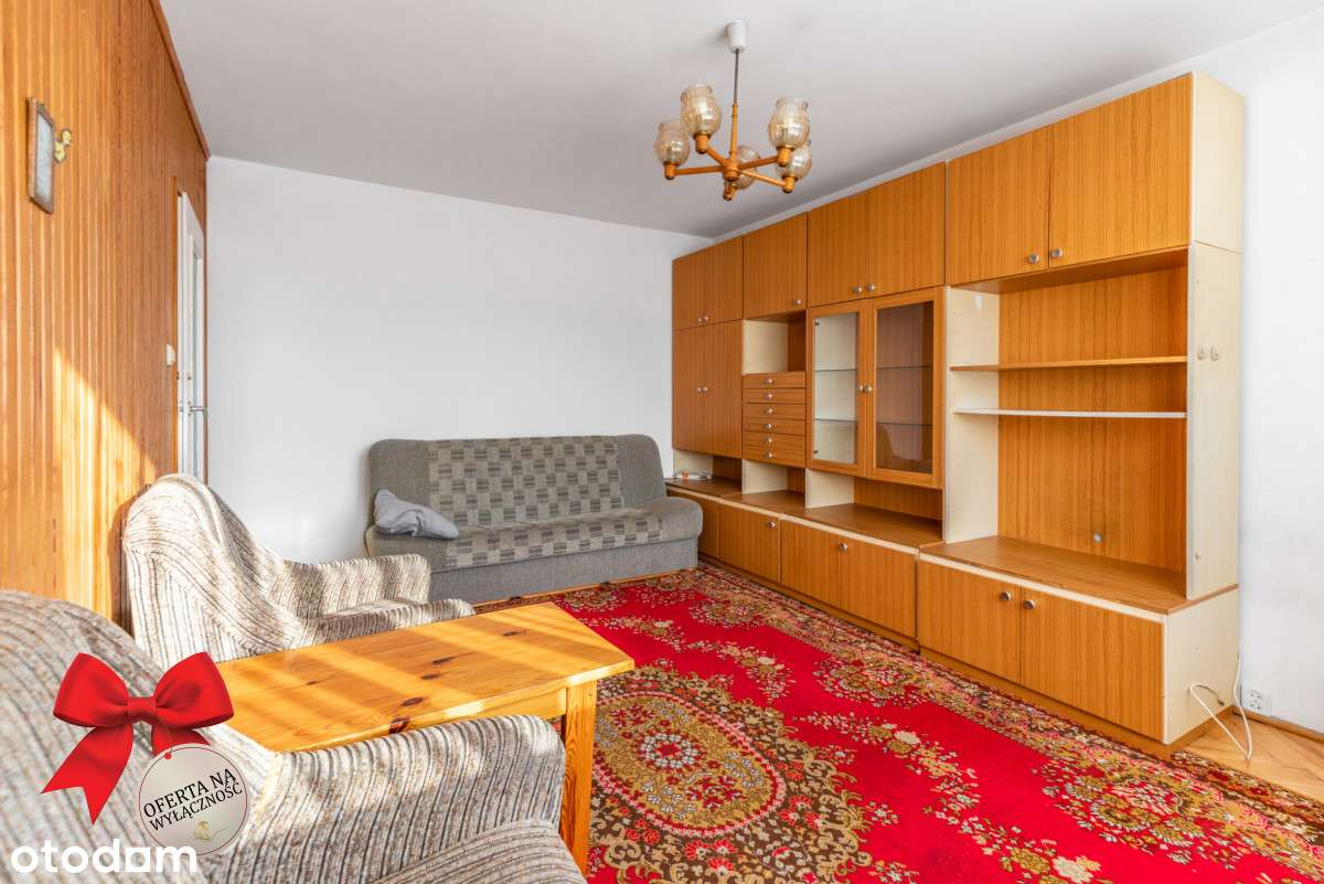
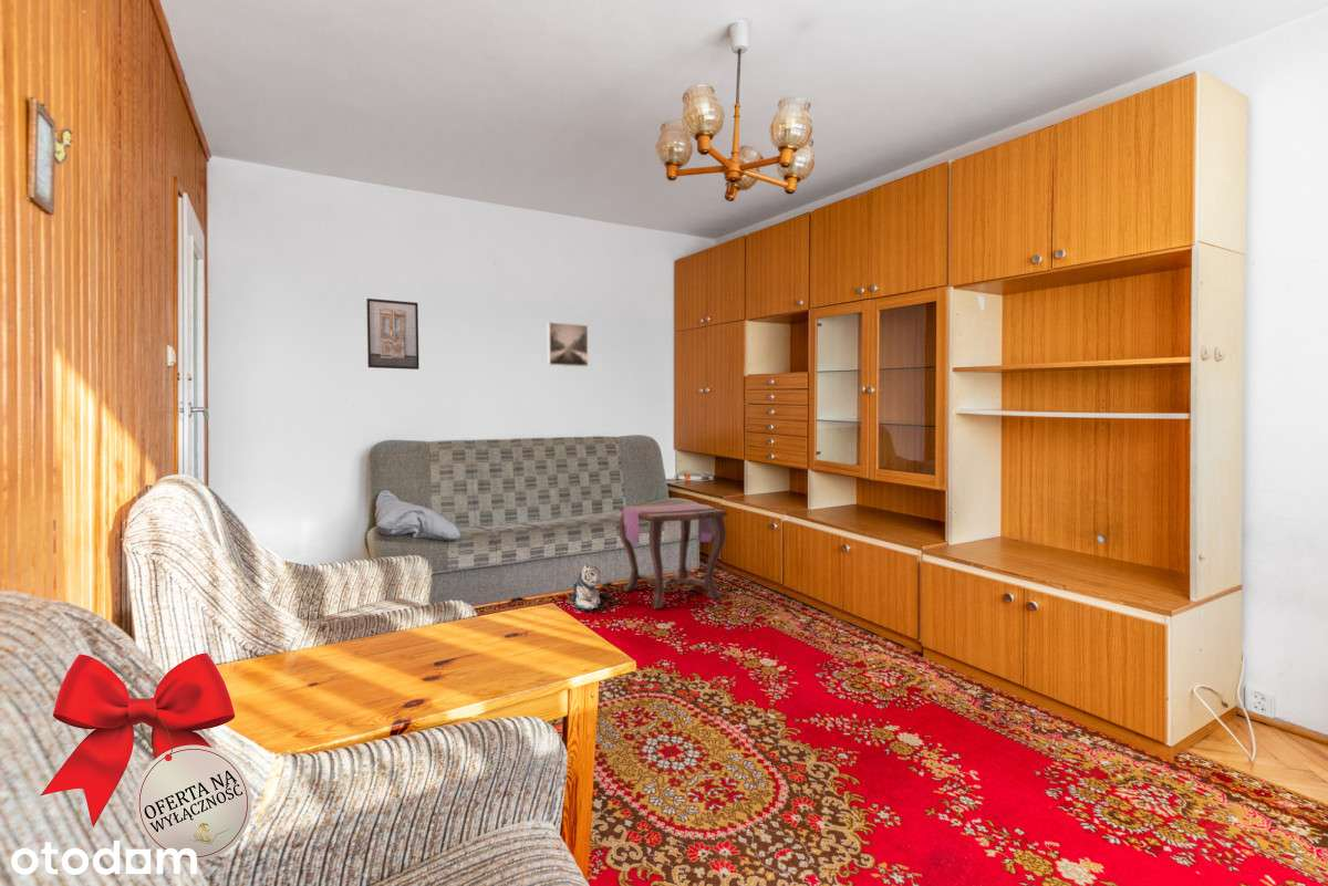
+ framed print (393, 334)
+ plush toy (591, 582)
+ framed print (568, 344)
+ side table (679, 551)
